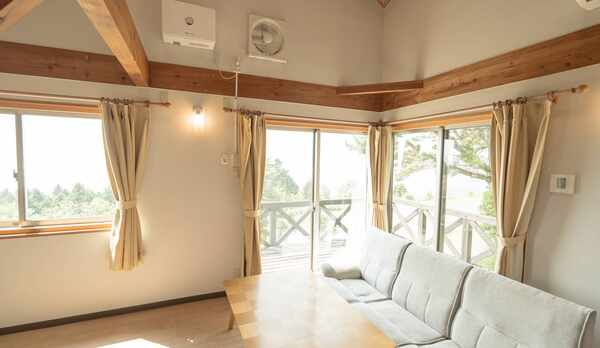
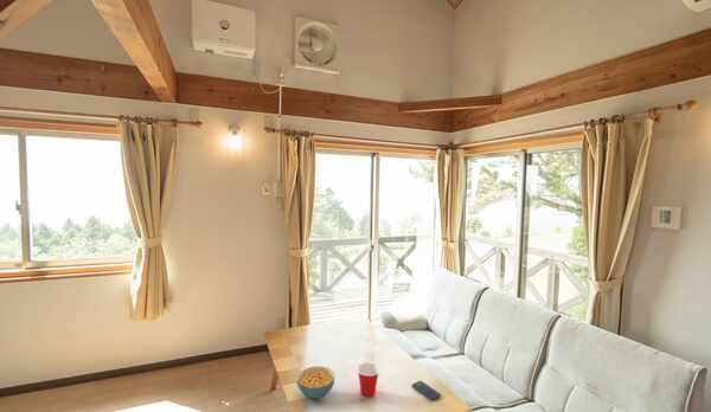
+ cup (367, 380)
+ smartphone (425, 390)
+ cereal bowl (315, 385)
